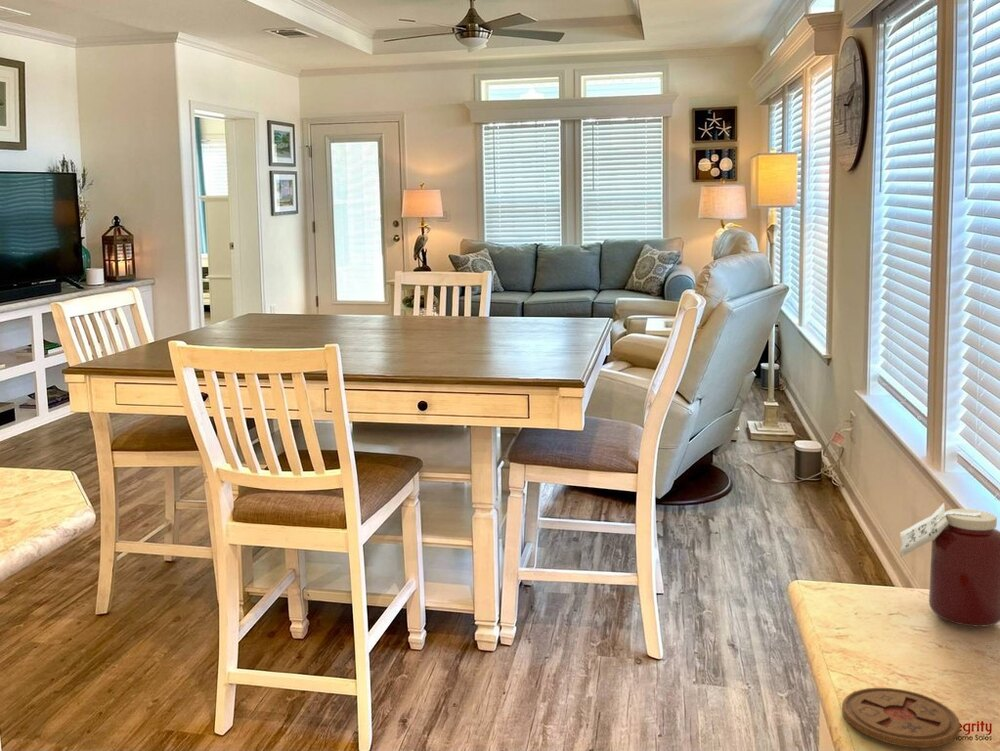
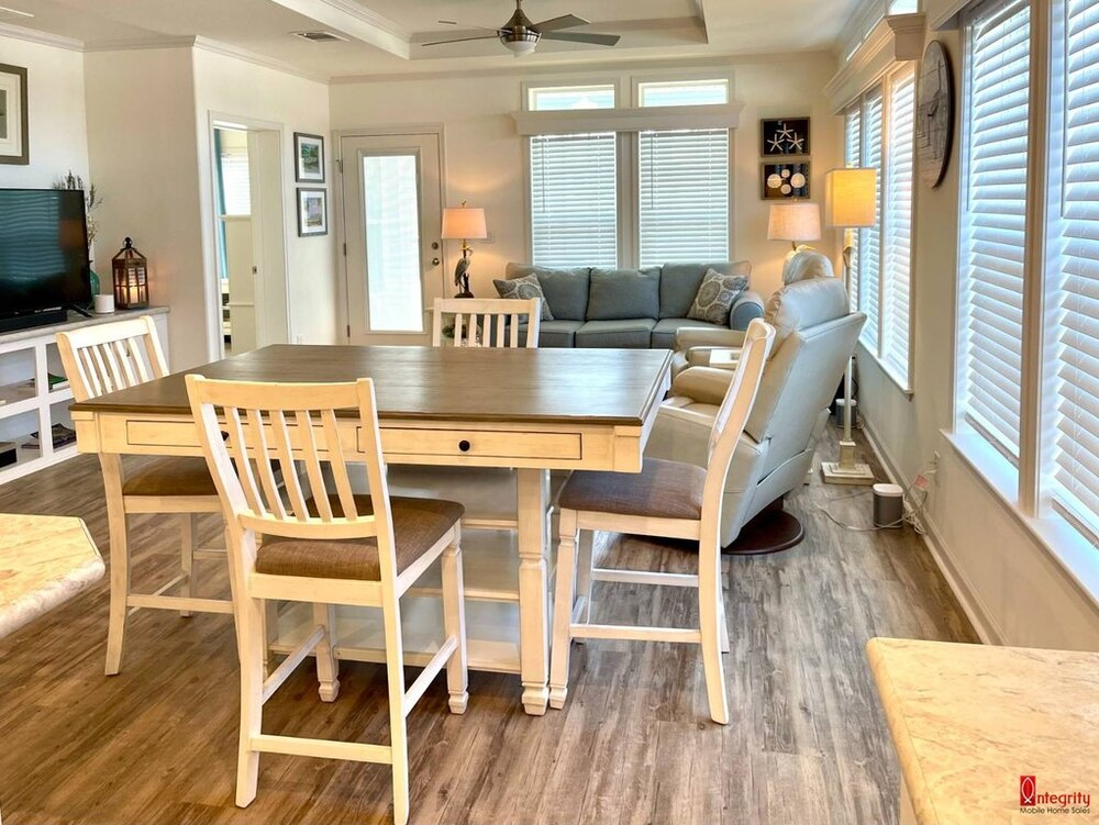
- coaster (899, 715)
- jar (952, 563)
